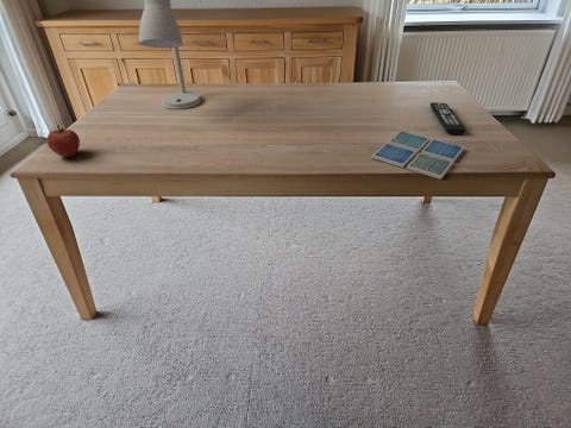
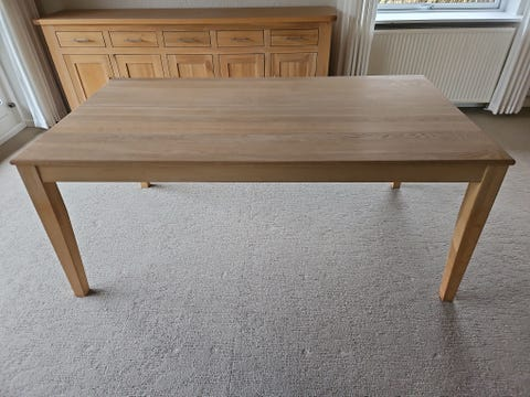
- desk lamp (168, 46)
- drink coaster (418, 151)
- remote control (446, 117)
- apple (63, 140)
